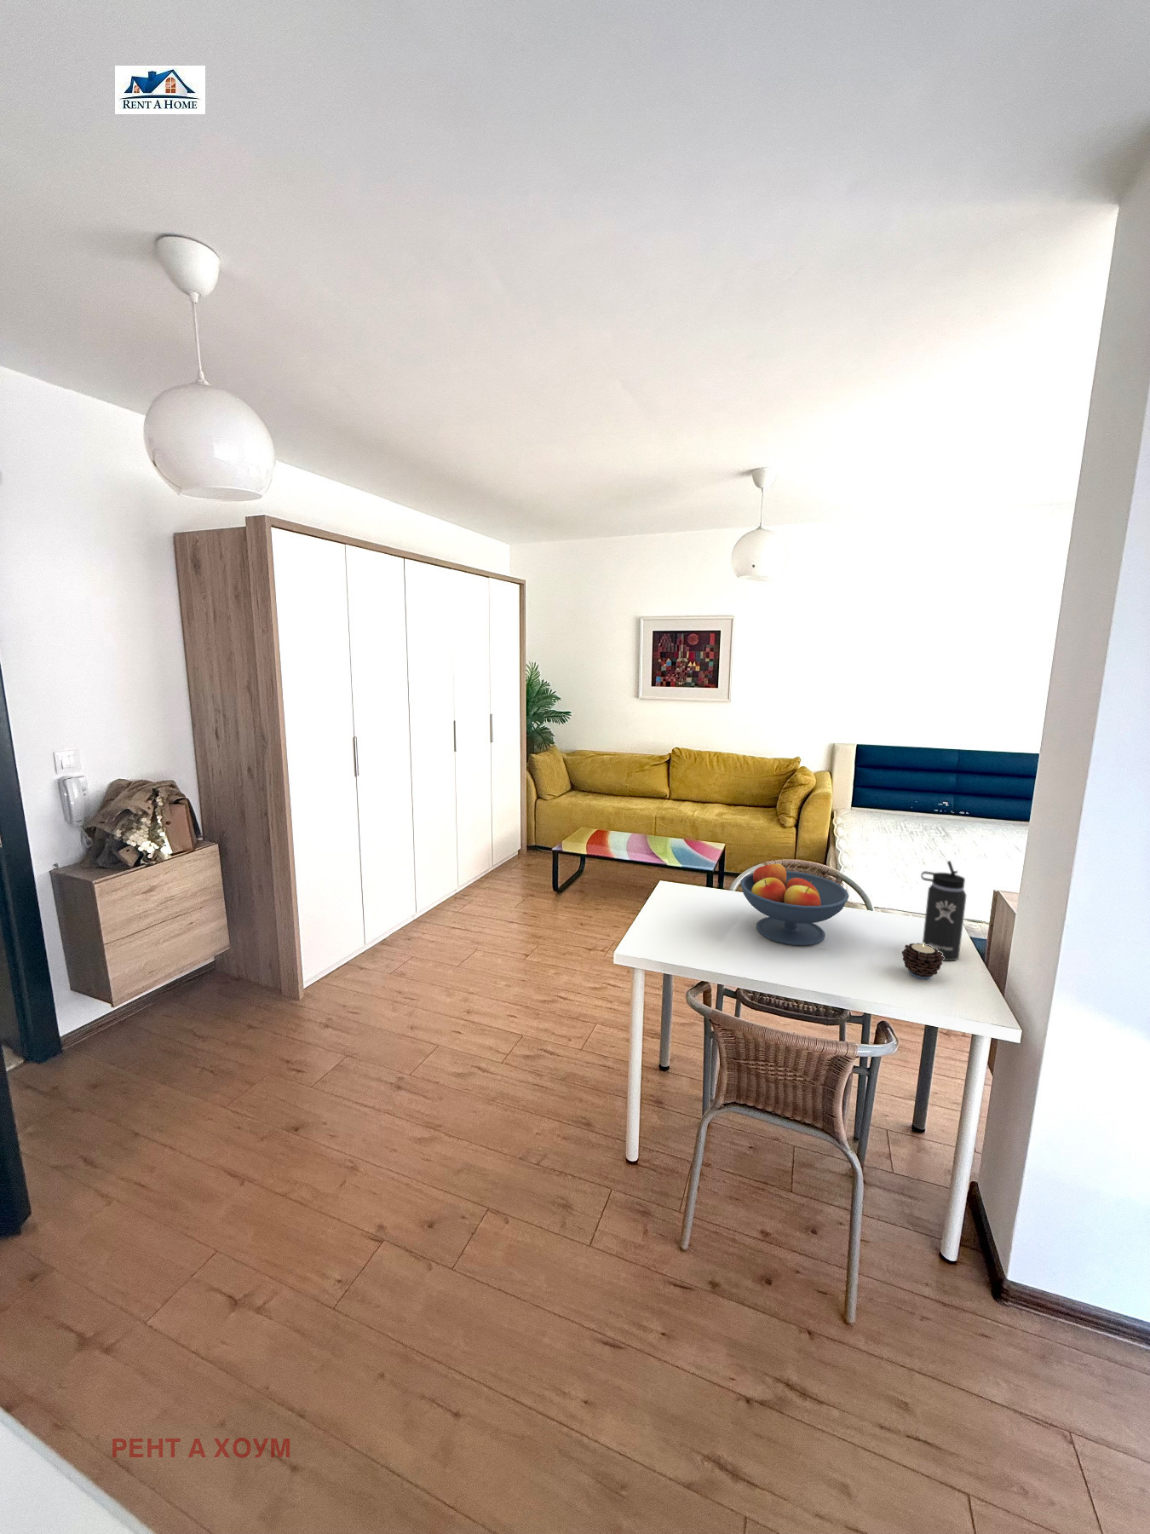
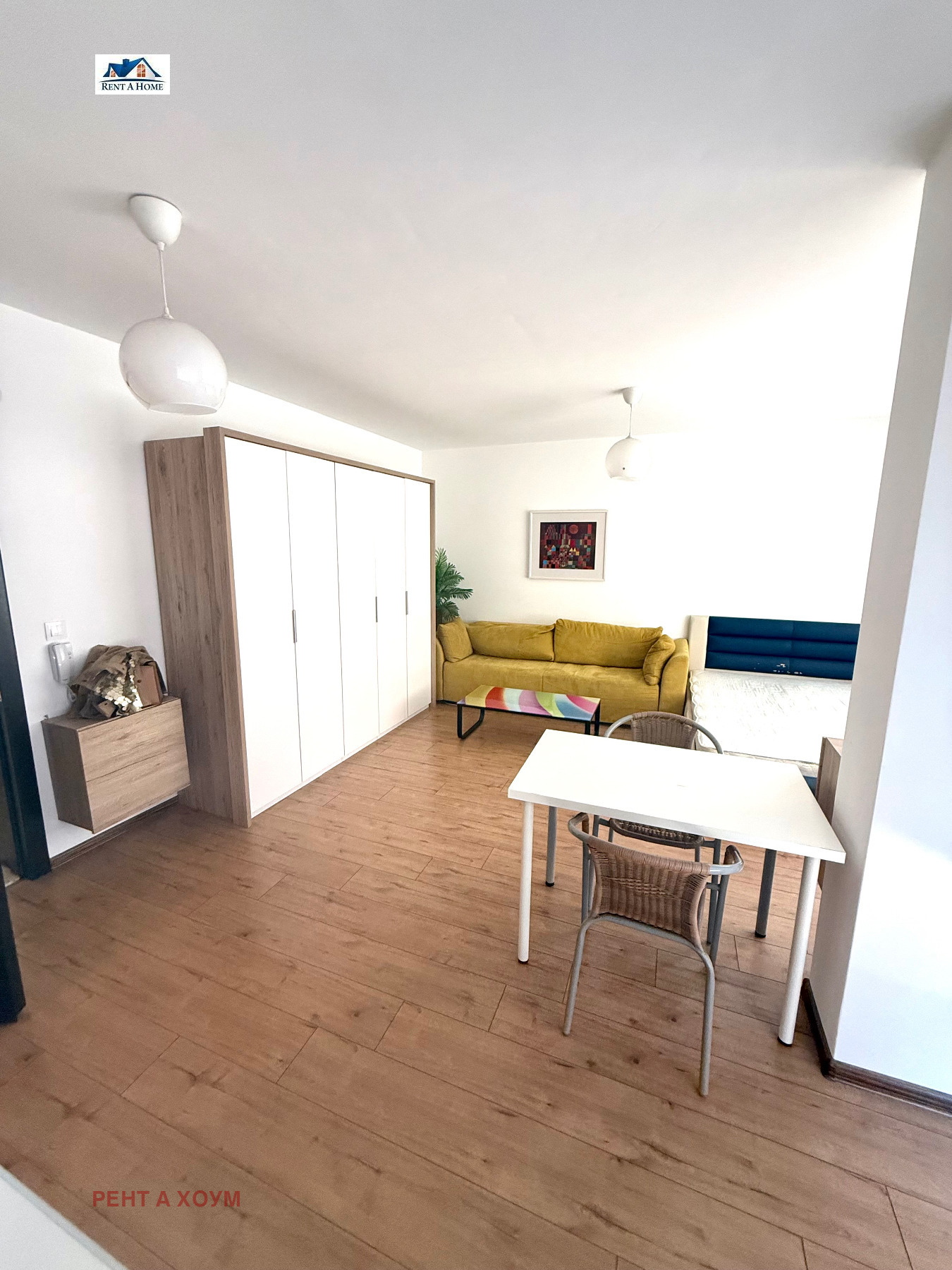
- fruit bowl (792, 901)
- candle (922, 958)
- thermos bottle (941, 907)
